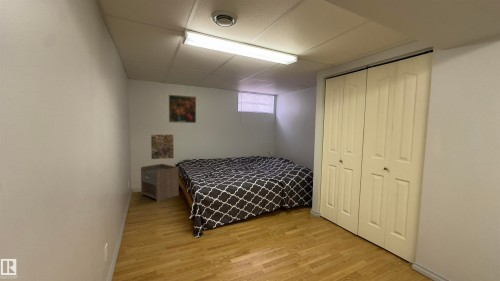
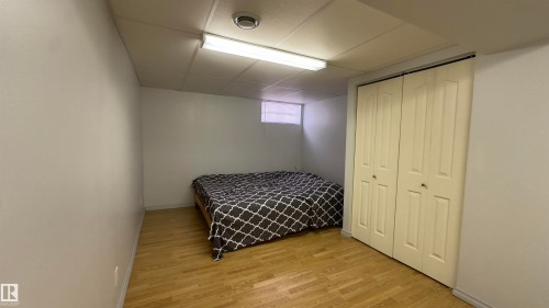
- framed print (182, 109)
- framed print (162, 146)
- nightstand (159, 181)
